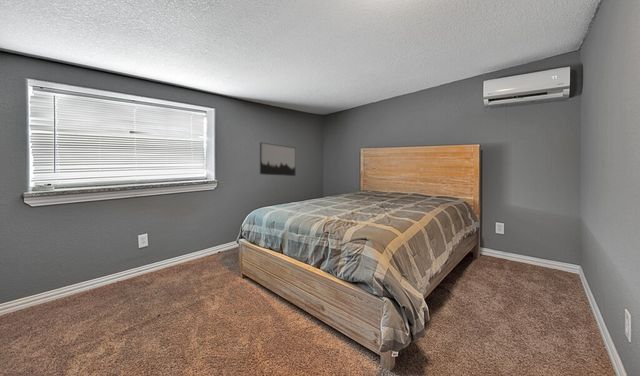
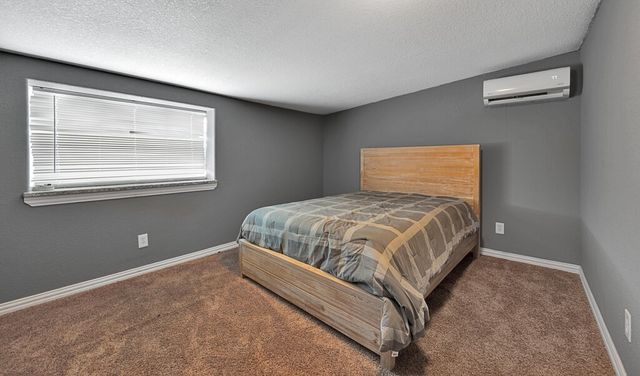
- wall art (278, 160)
